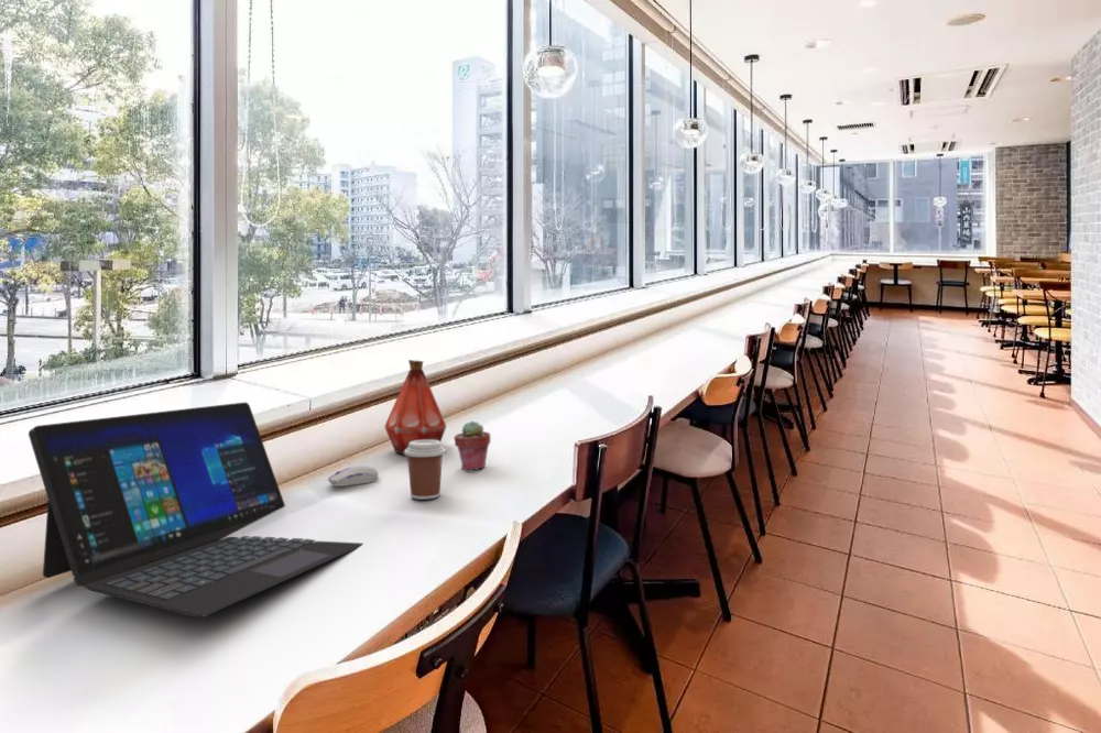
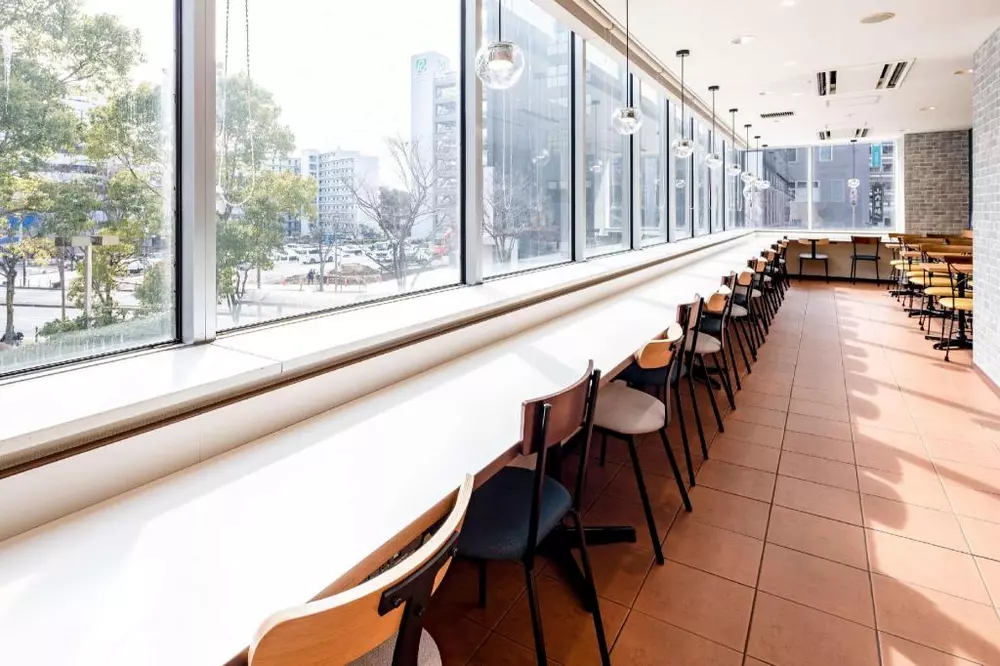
- computer mouse (353, 473)
- bottle (415, 405)
- potted succulent (472, 444)
- laptop (228, 485)
- coffee cup (425, 469)
